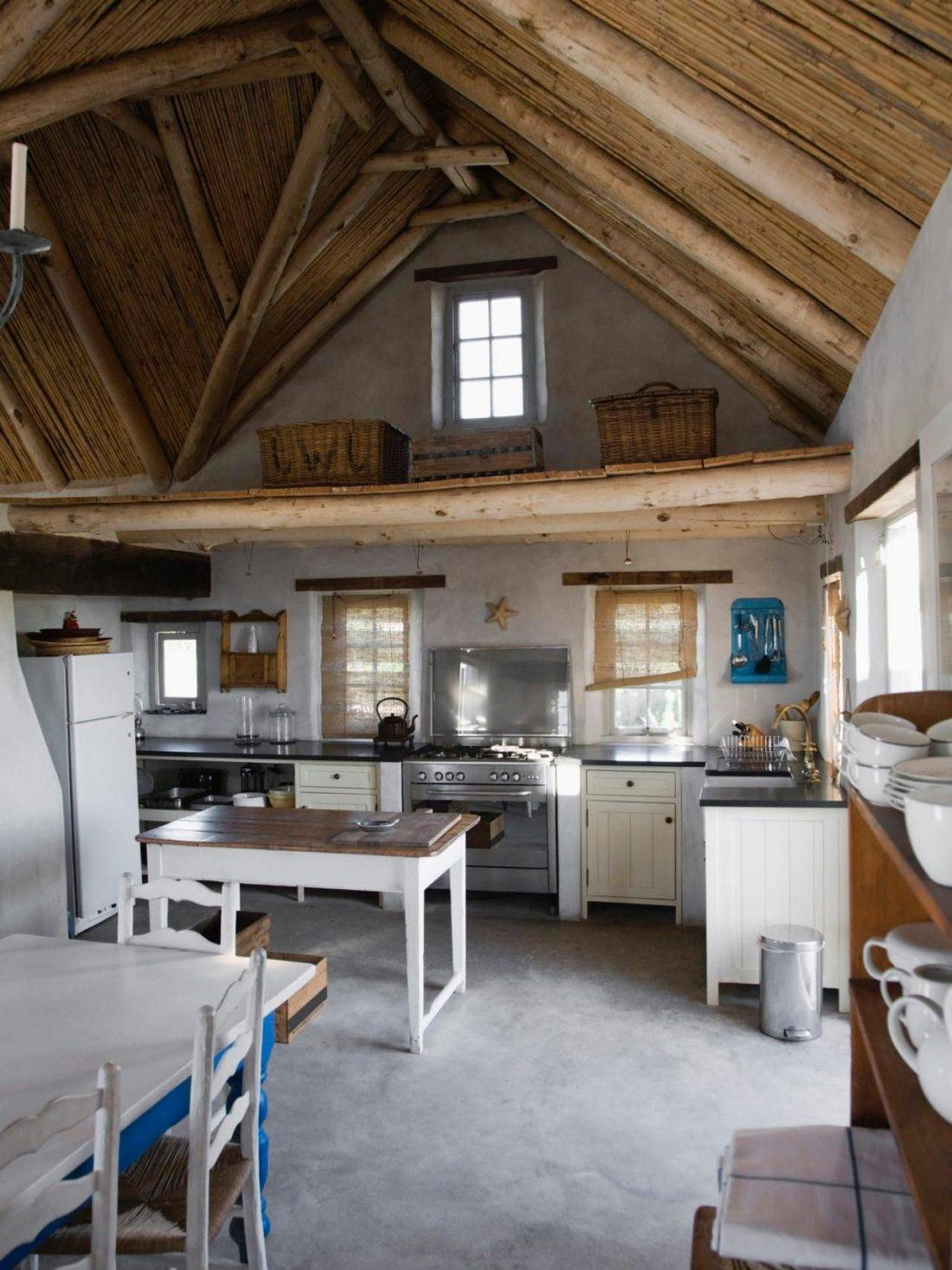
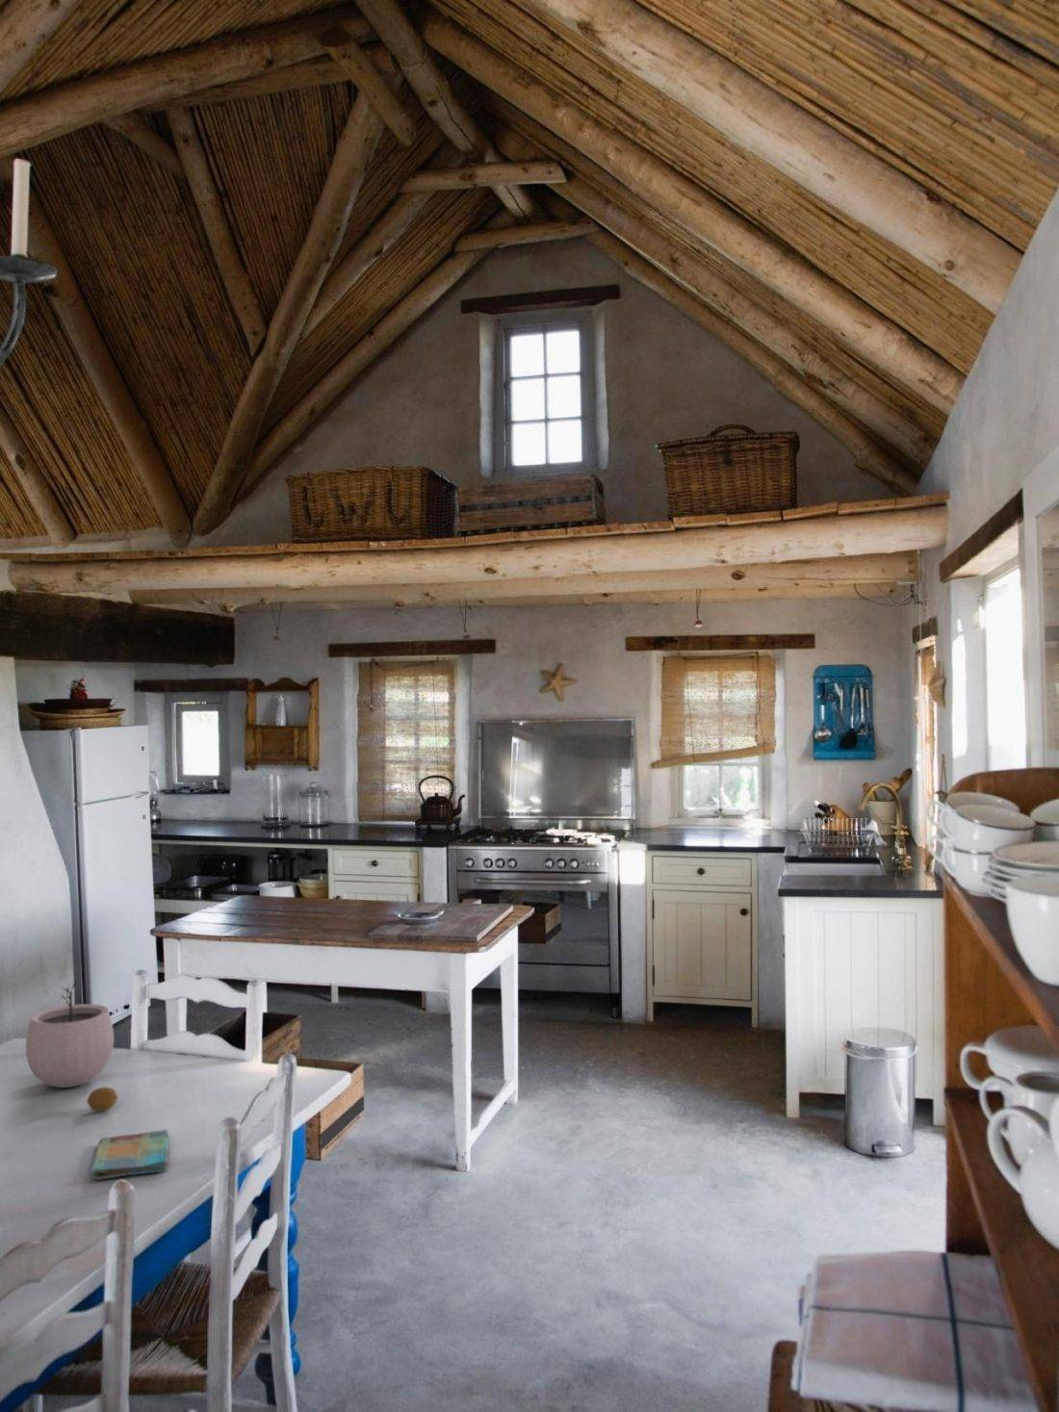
+ plant pot (70, 1033)
+ dish towel (131, 1152)
+ fruit (102, 1098)
